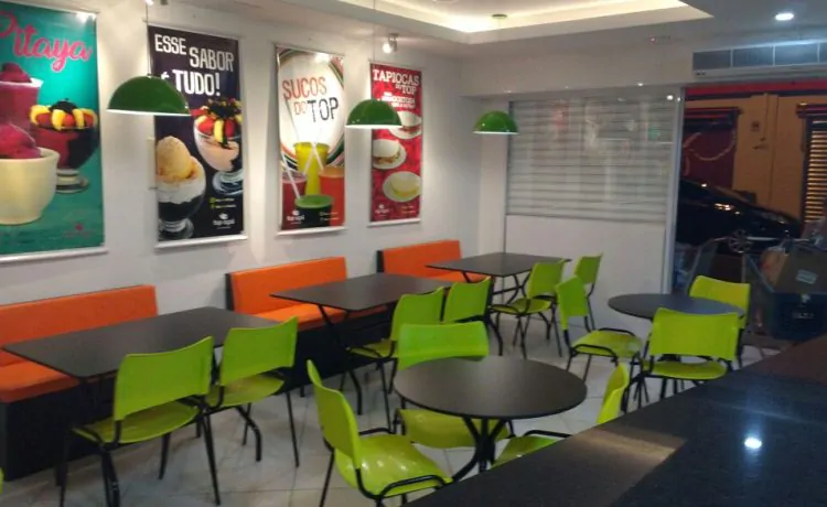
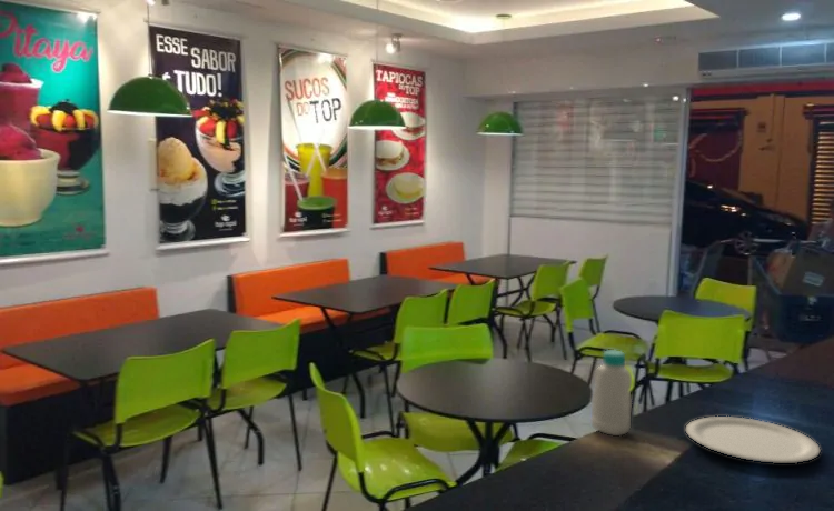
+ bottle (612, 391)
+ plate (749, 440)
